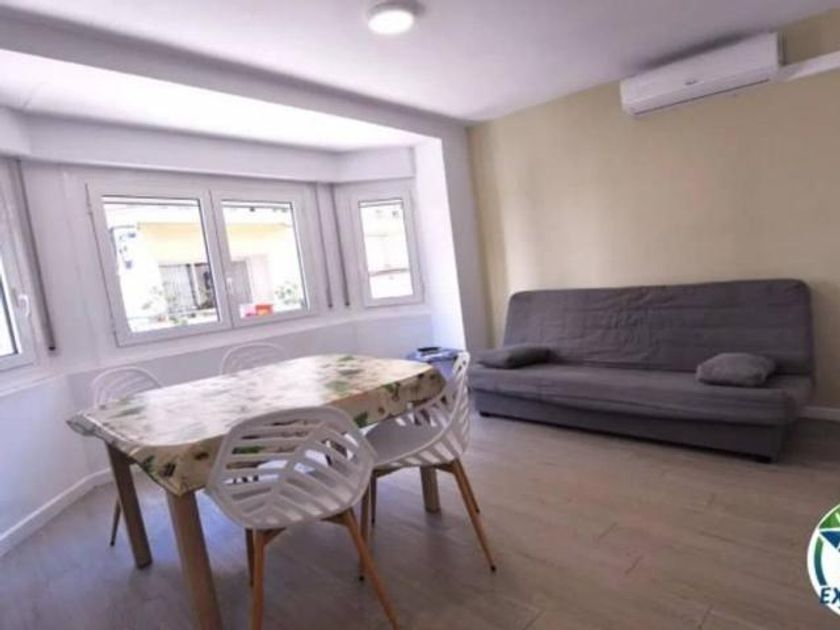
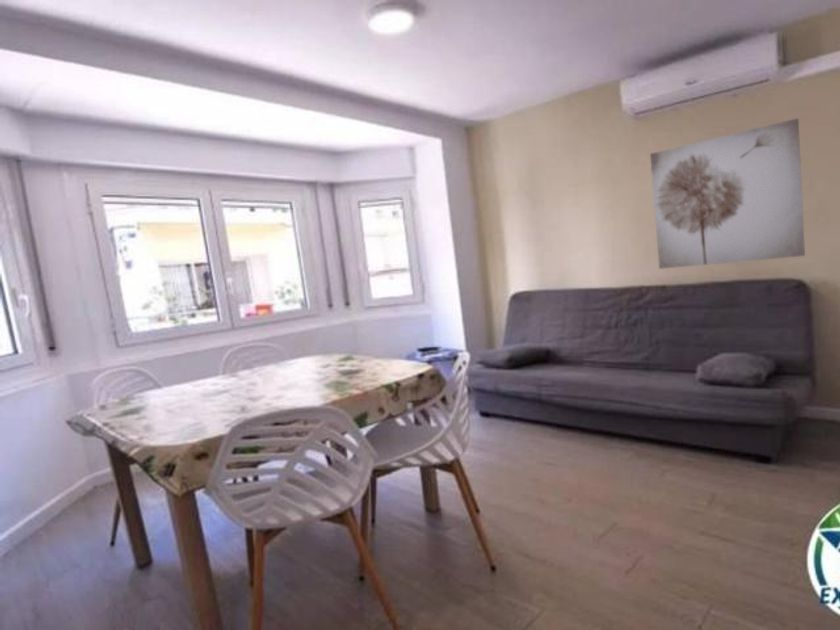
+ wall art (722, 201)
